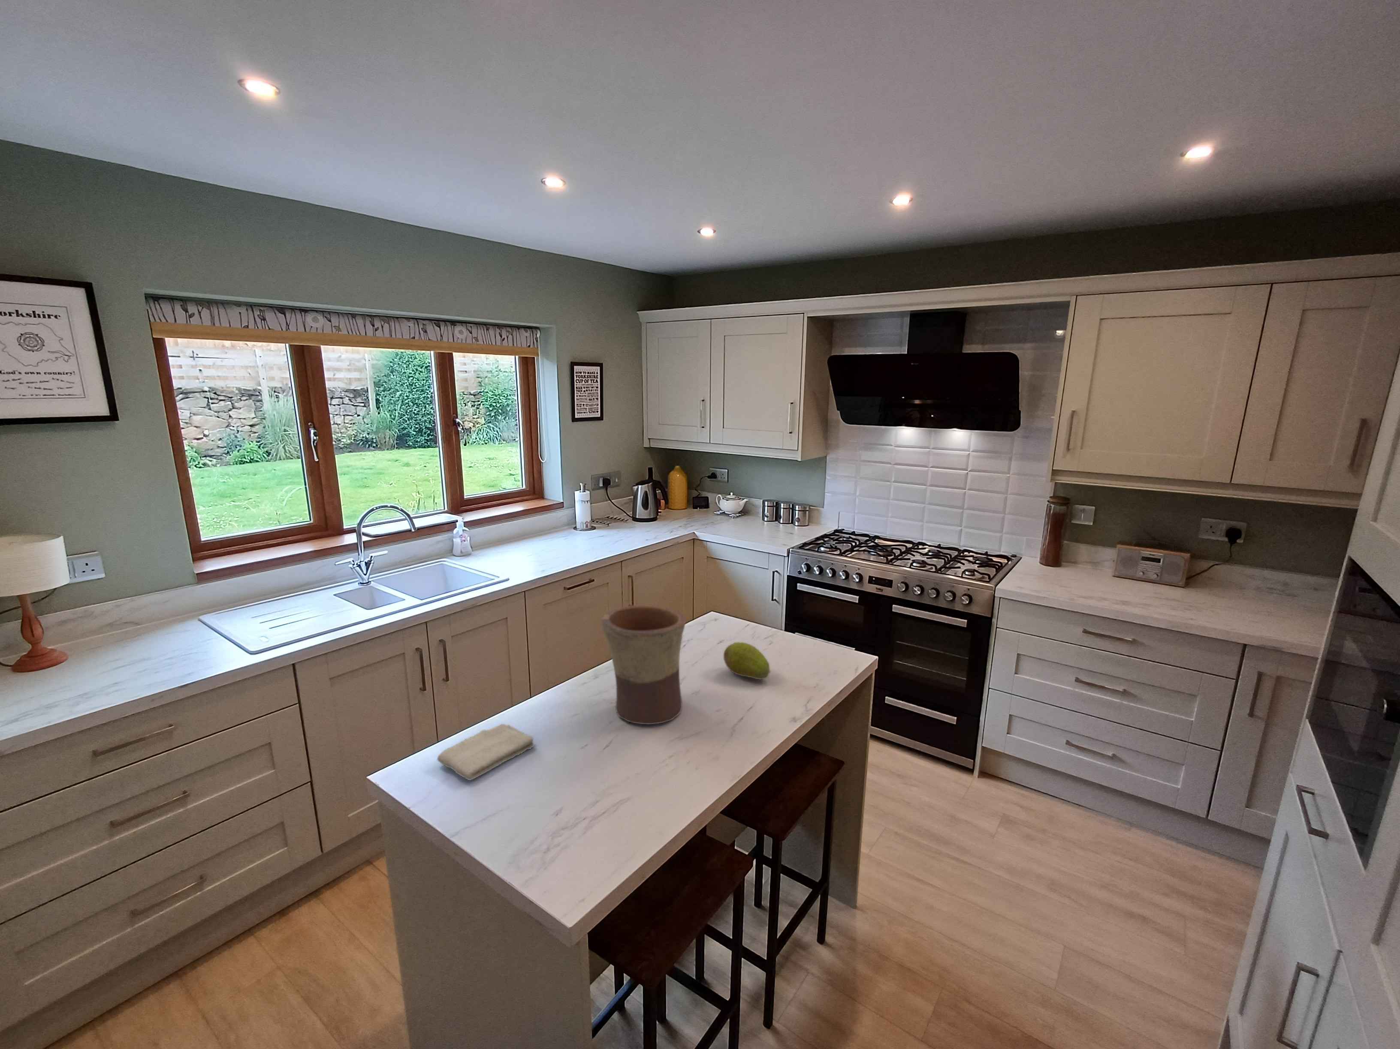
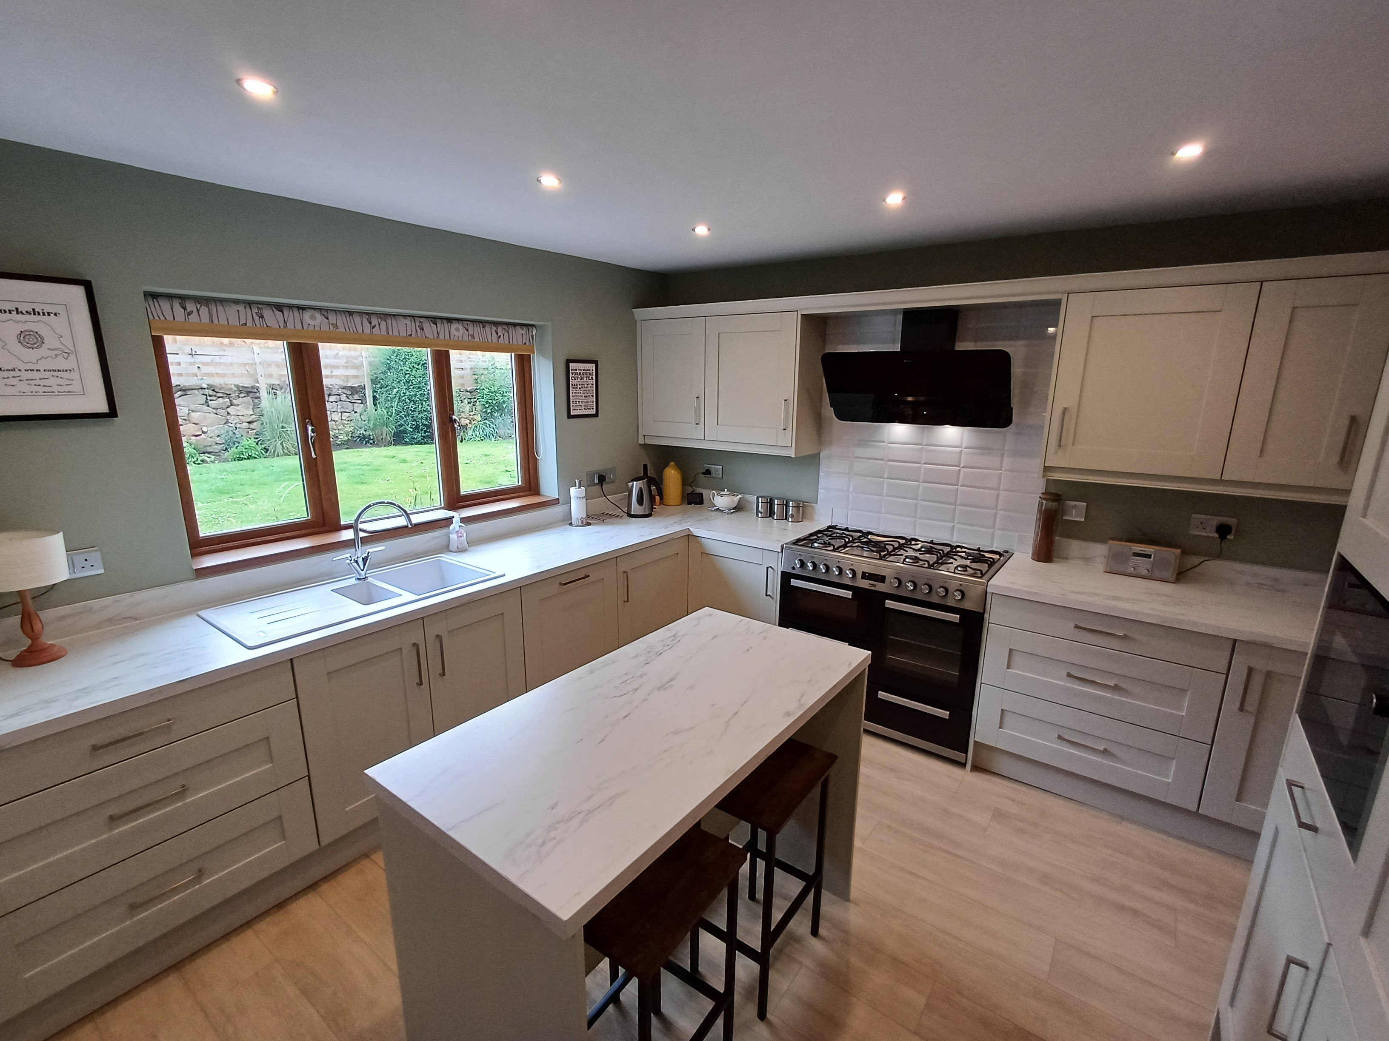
- flower pot (644, 663)
- washcloth (488, 749)
- fruit (747, 660)
